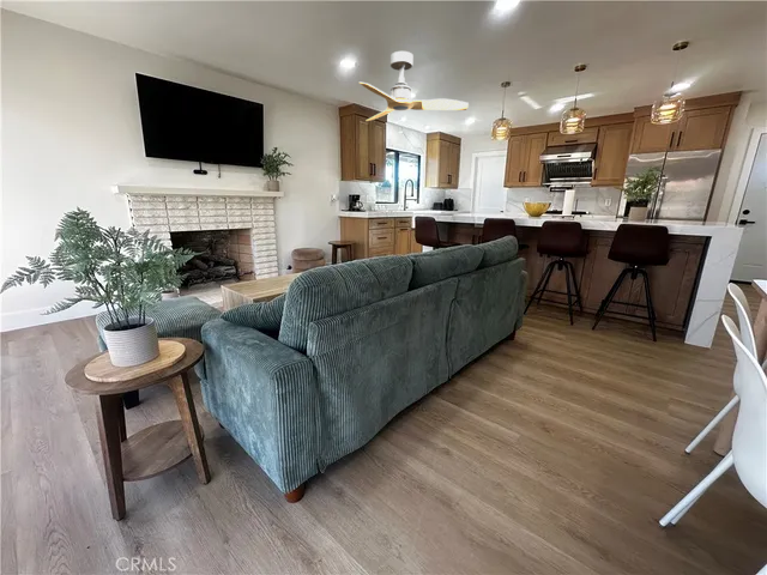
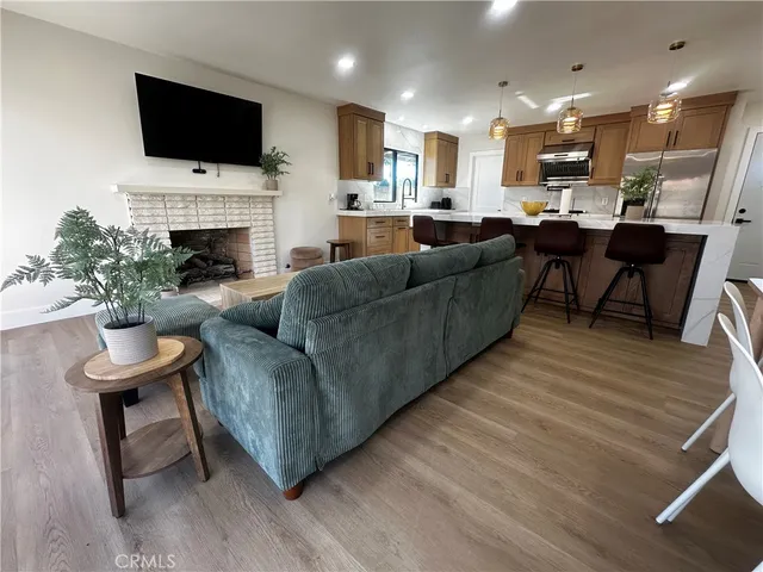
- ceiling fan (410, 87)
